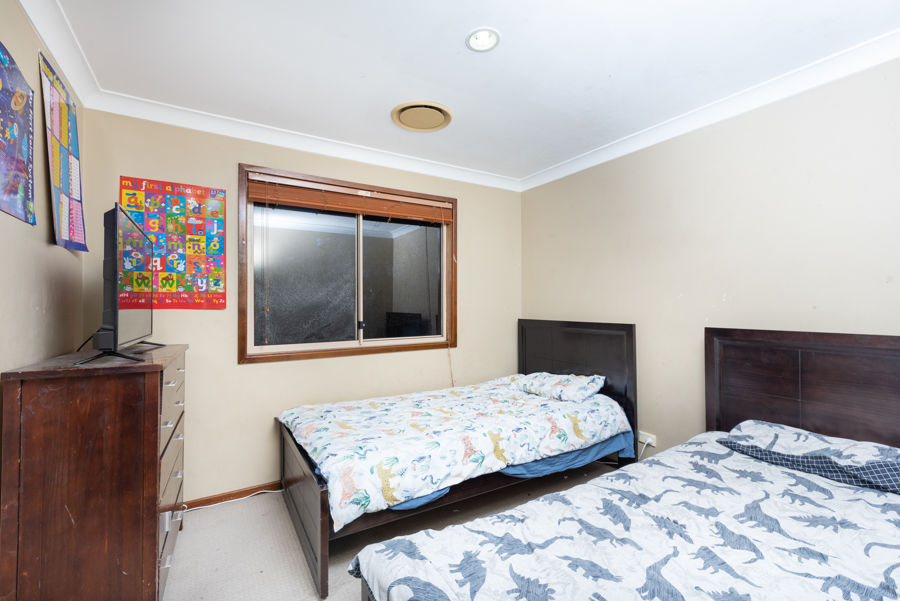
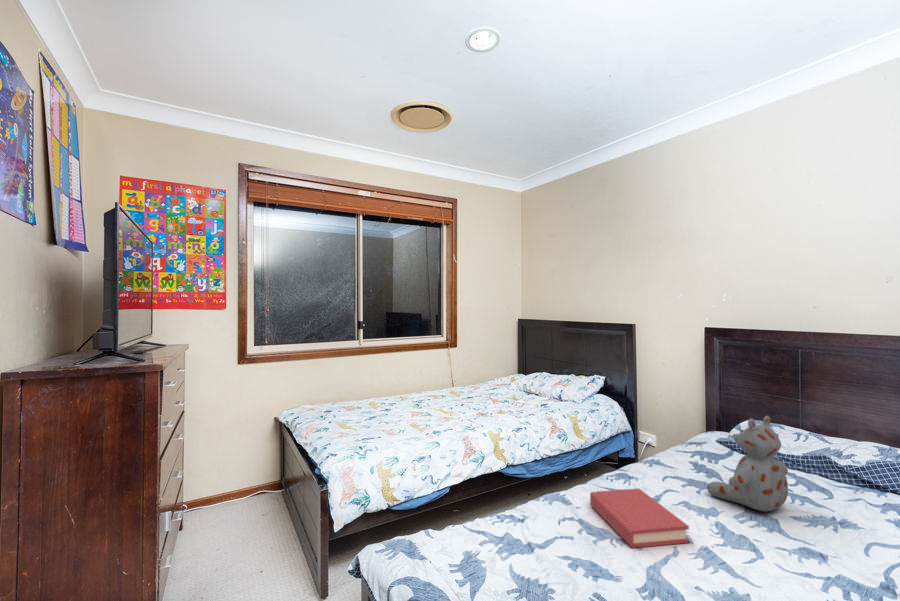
+ hardback book (635, 515)
+ stuffed bear (746, 458)
